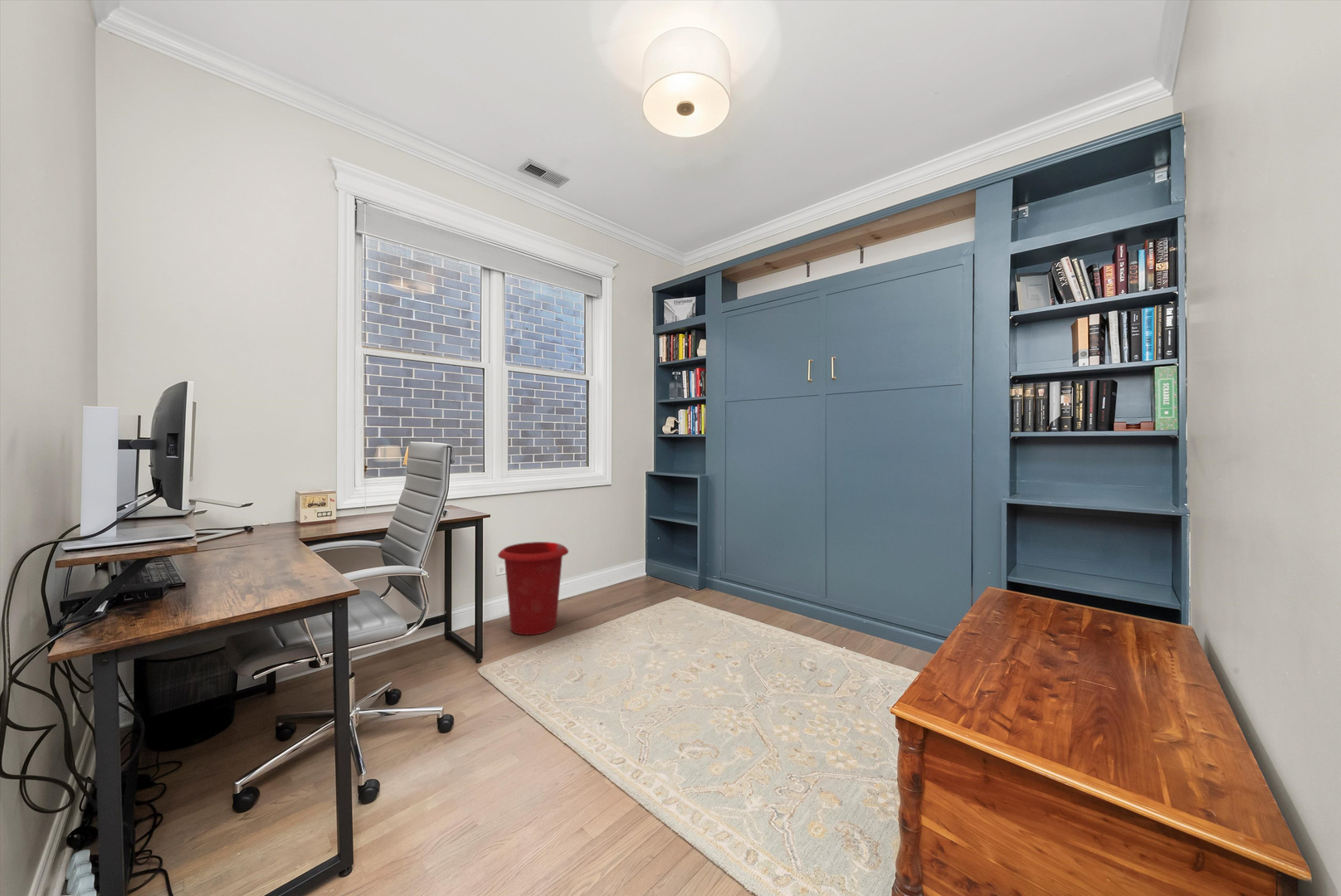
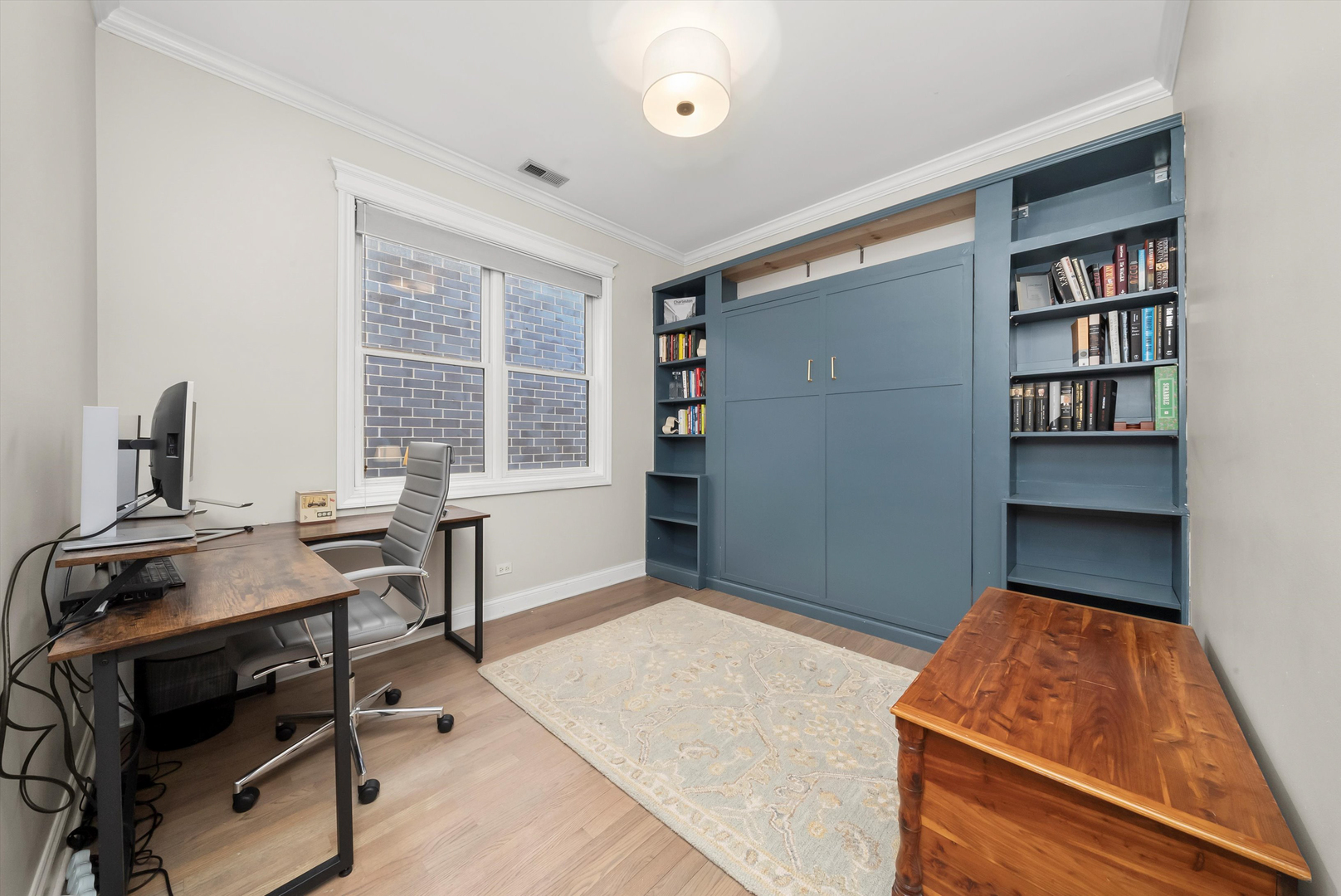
- waste bin (534, 587)
